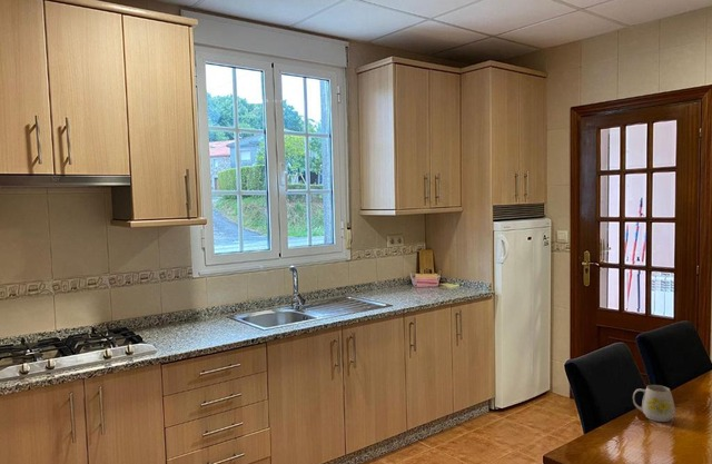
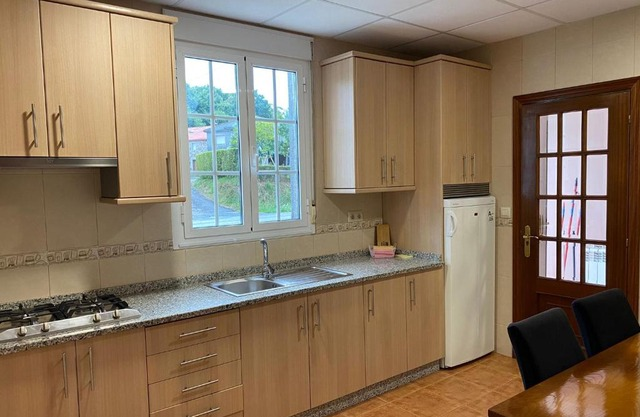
- mug (653, 402)
